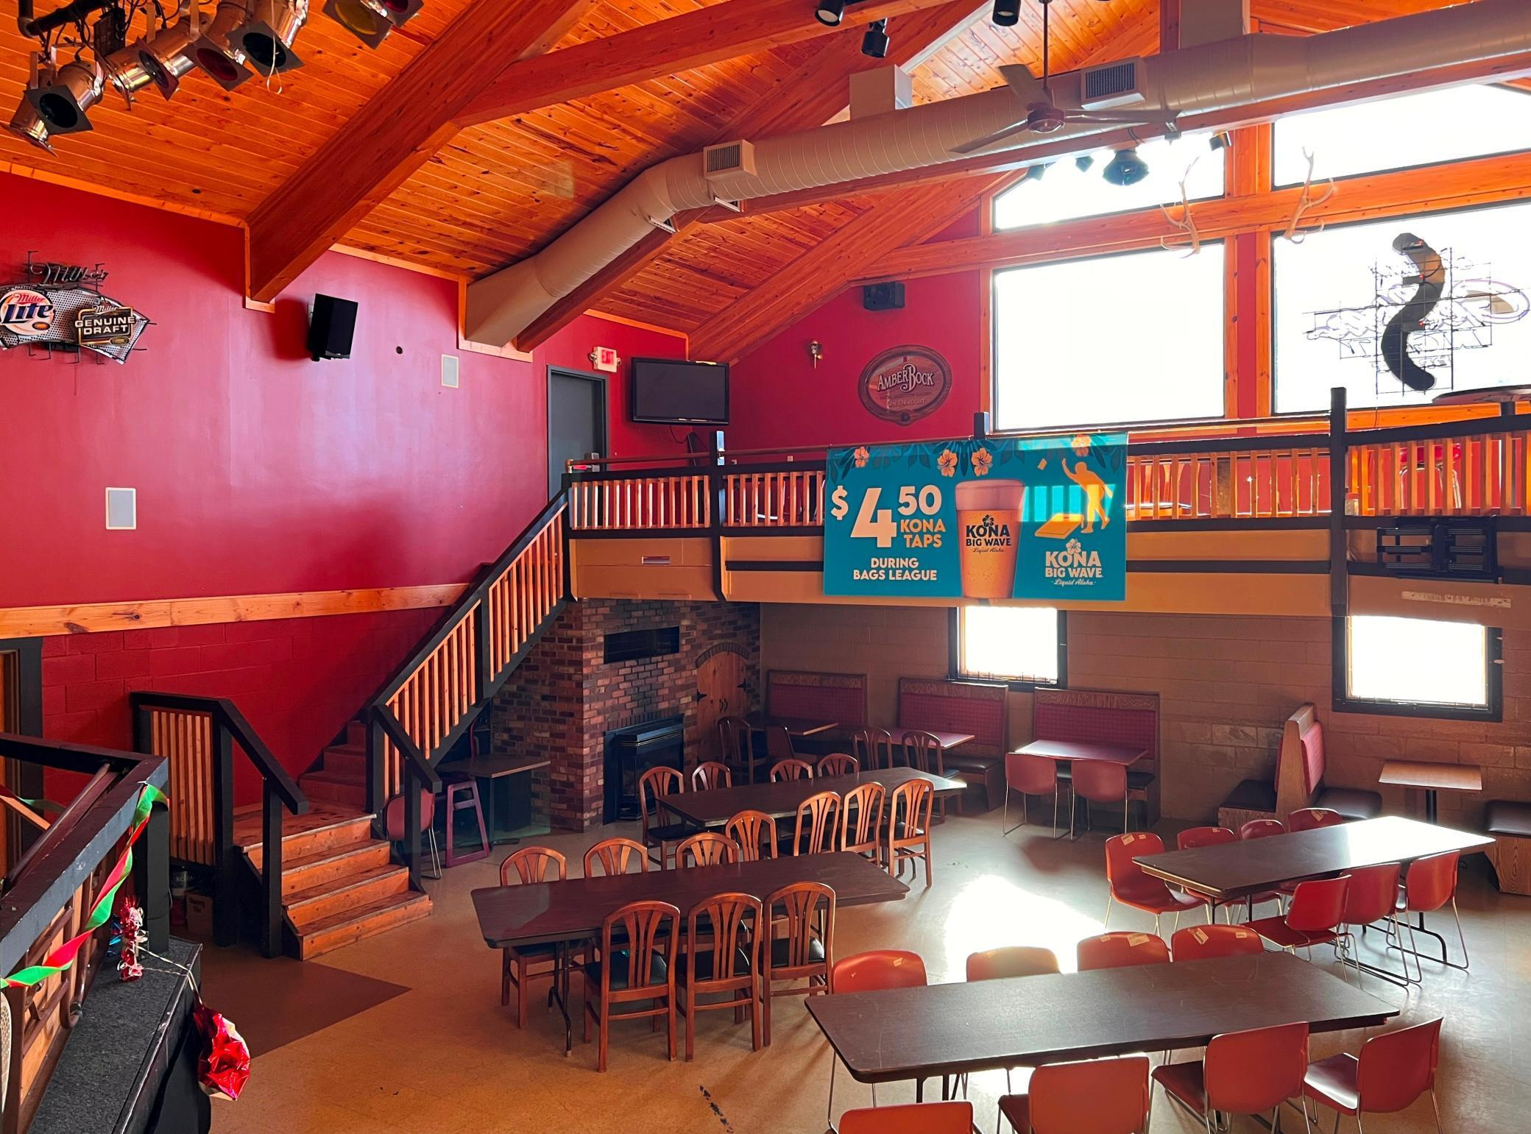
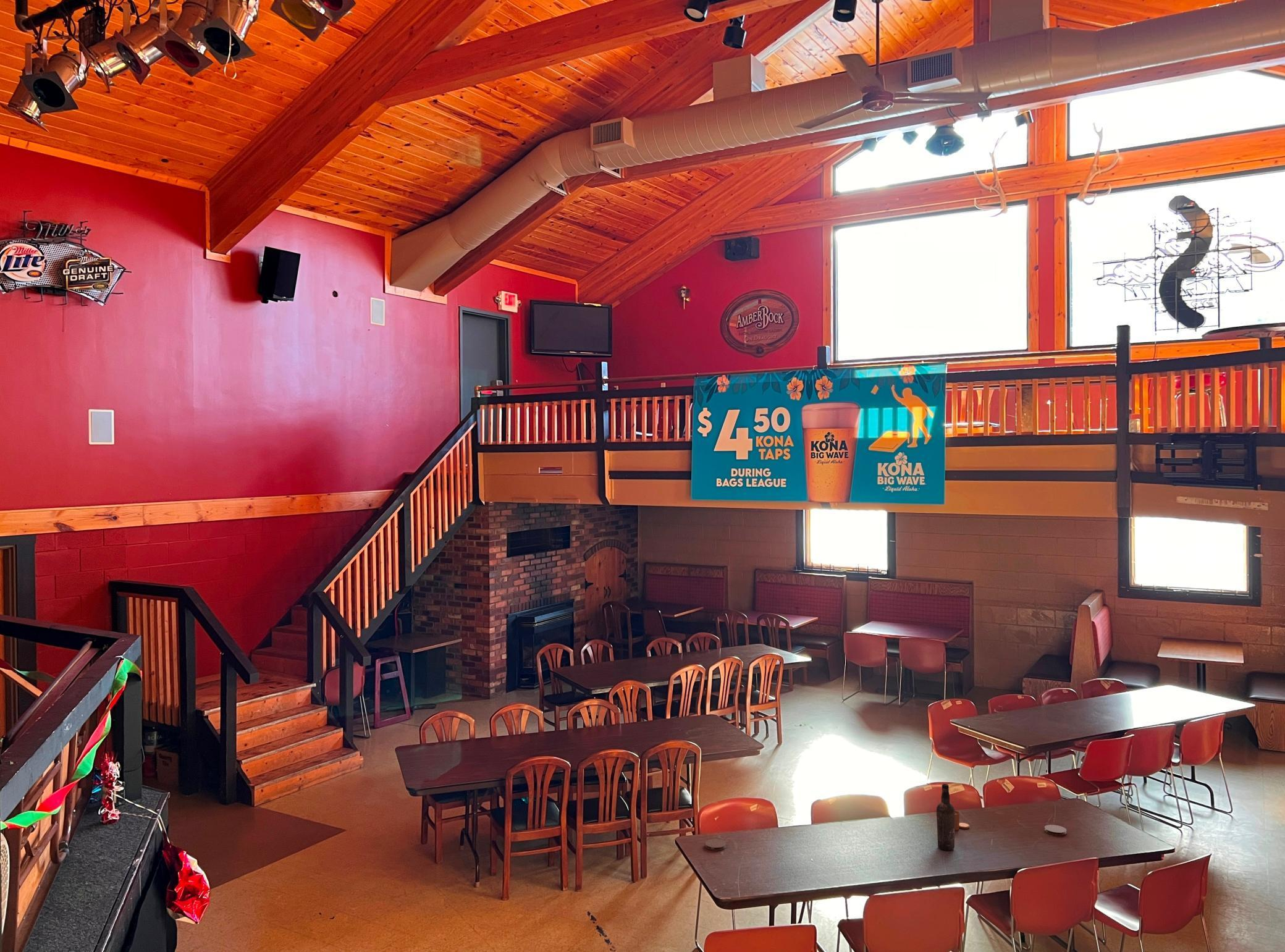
+ coaster (1055, 830)
+ beer bottle (945, 816)
+ candle (958, 819)
+ coaster (715, 845)
